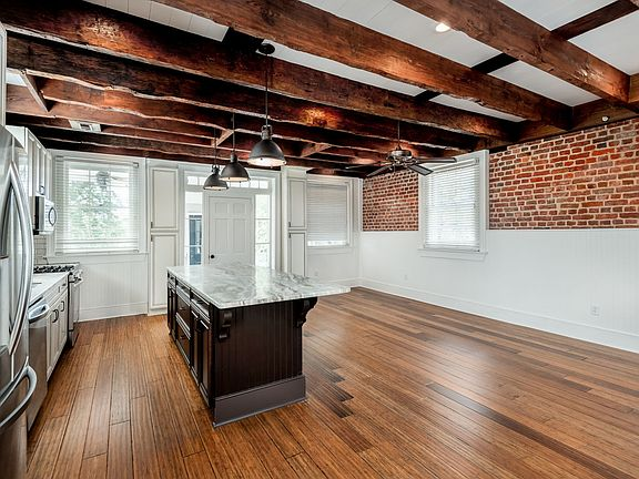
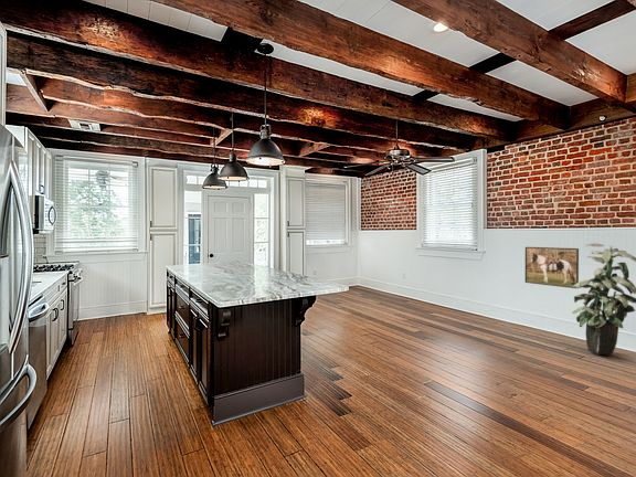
+ indoor plant (602, 298)
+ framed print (550, 266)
